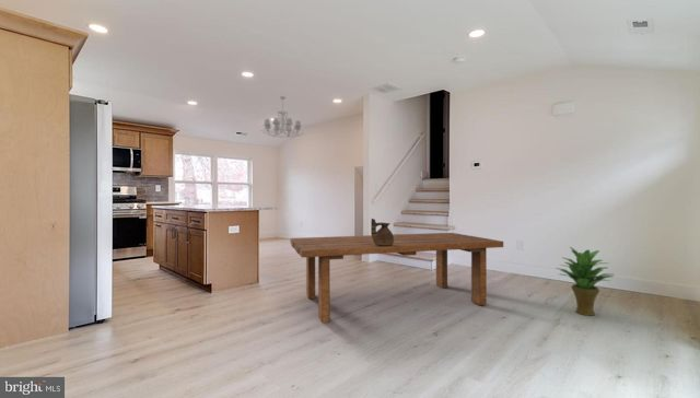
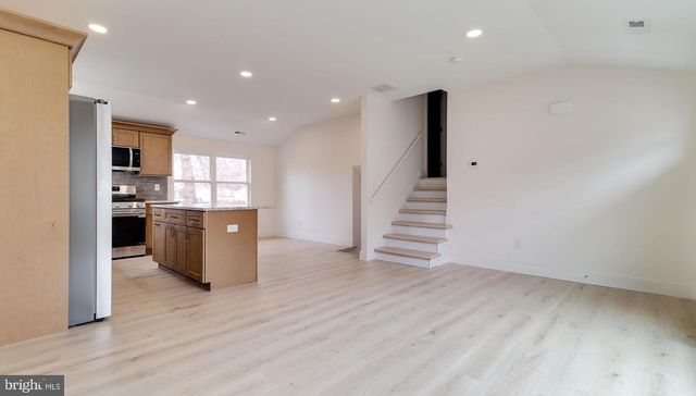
- potted plant (585, 280)
- ceramic jug (381, 231)
- chandelier (282, 116)
- dining table (386, 253)
